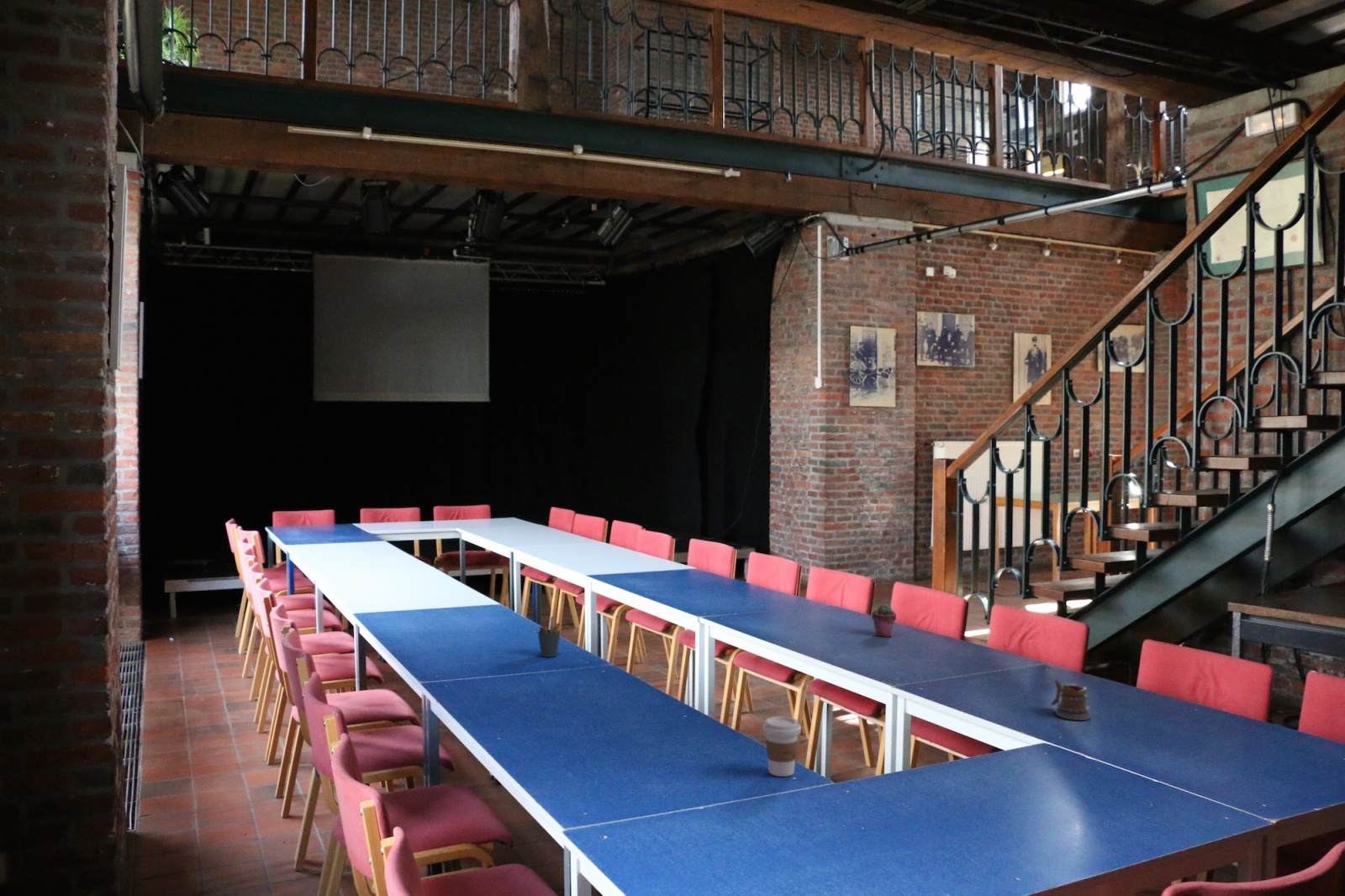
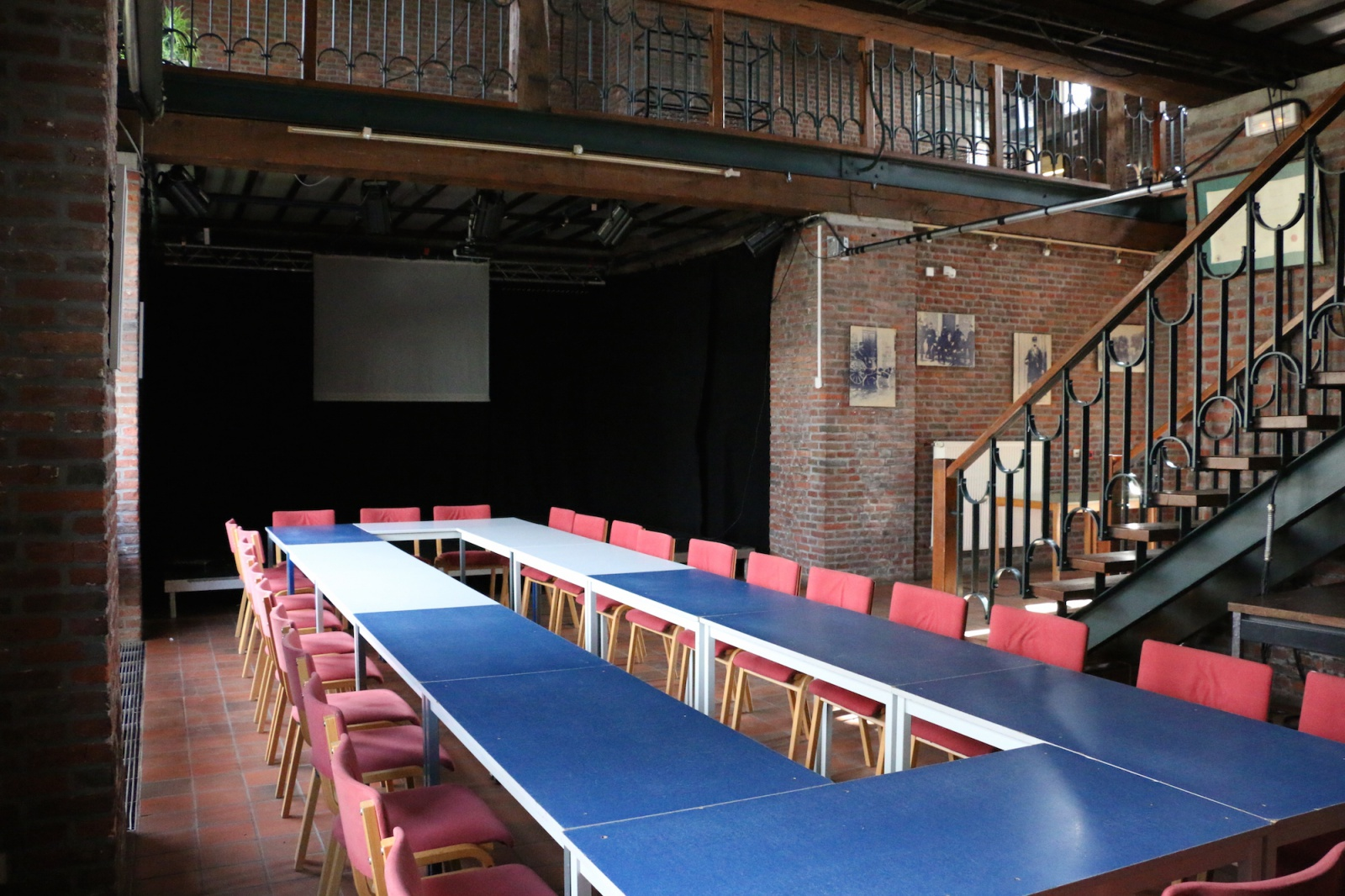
- pen holder (549, 637)
- coffee cup (781, 746)
- potted succulent (883, 619)
- mug (1068, 698)
